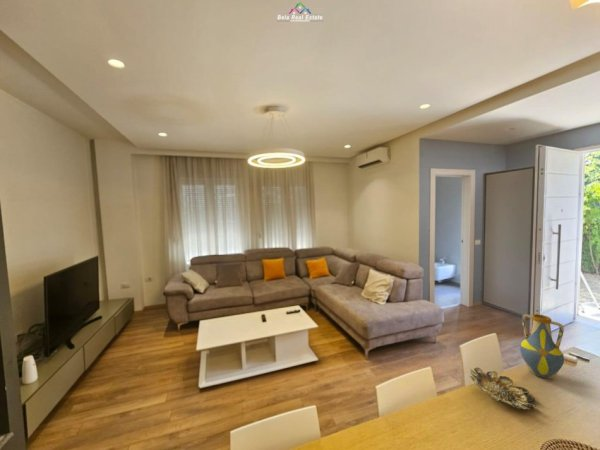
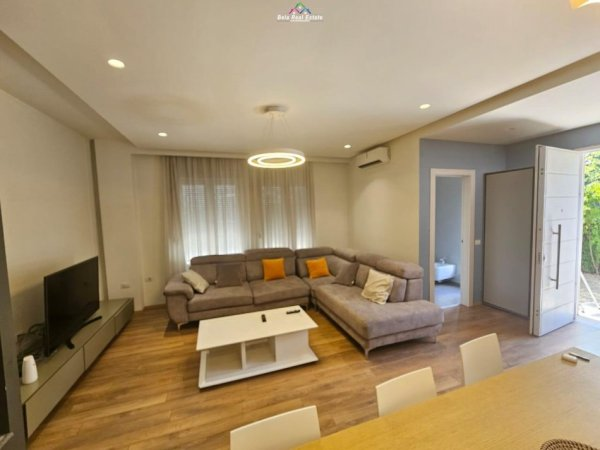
- bowl (500, 387)
- vase (541, 345)
